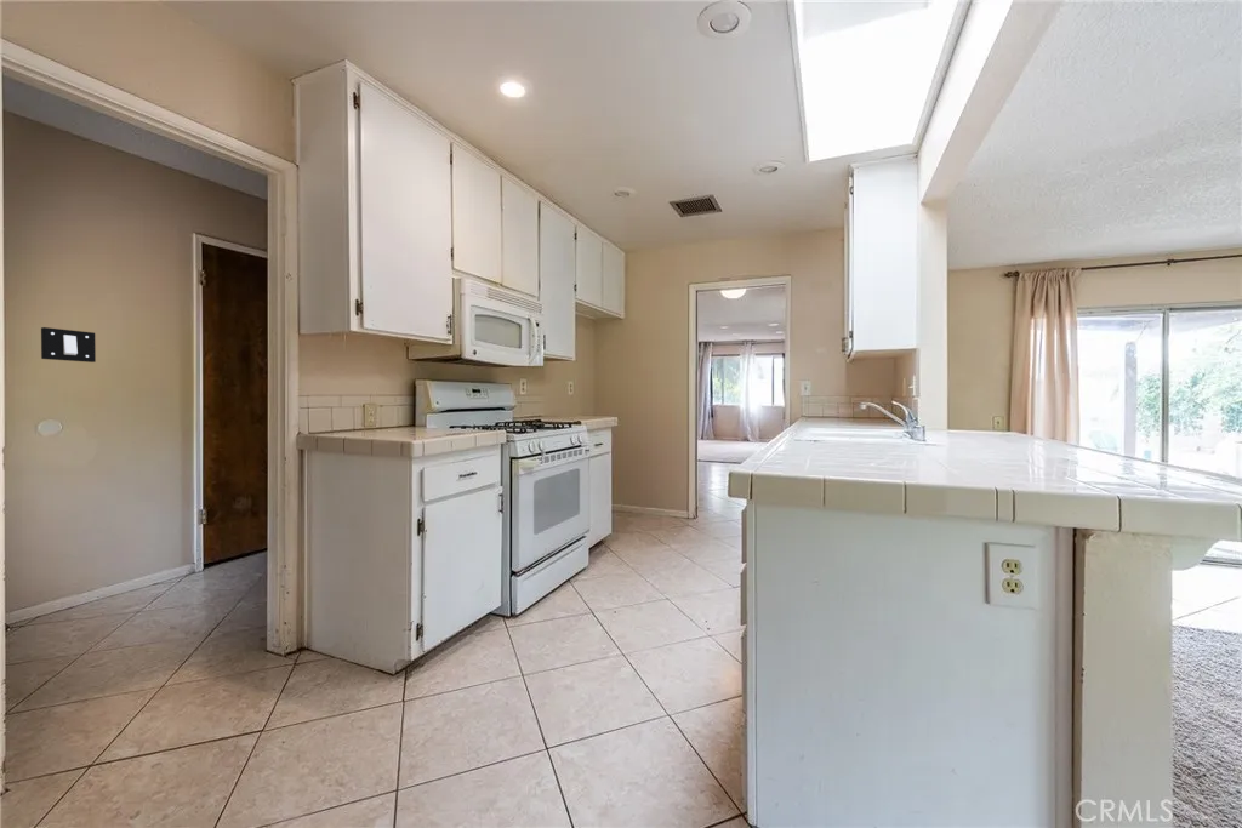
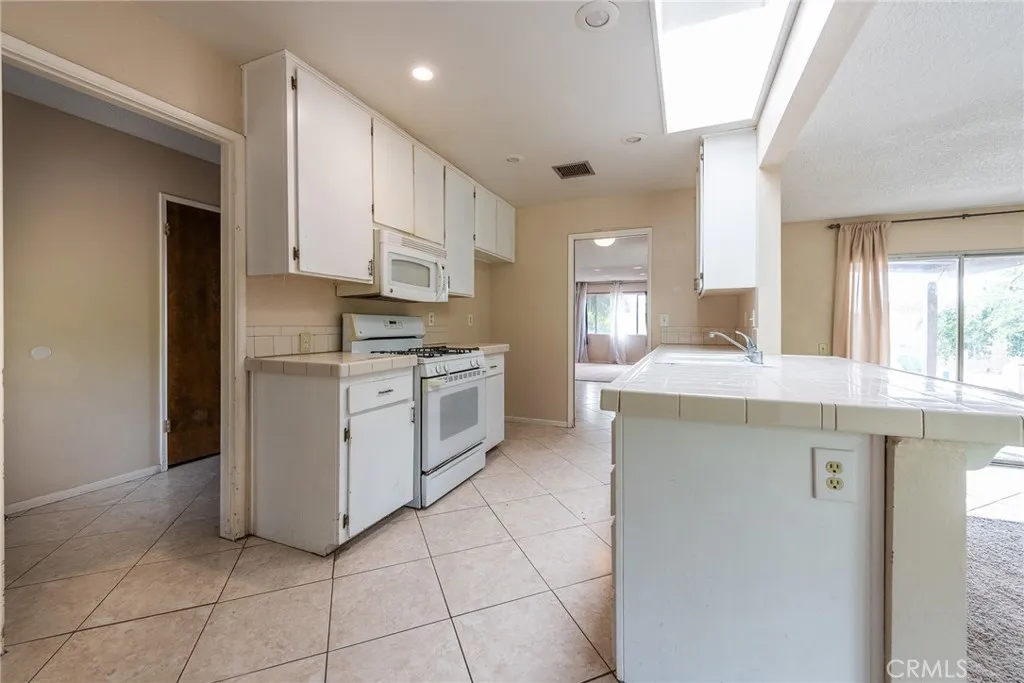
- light switch (69, 344)
